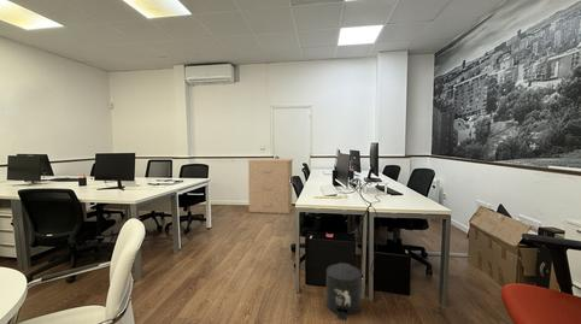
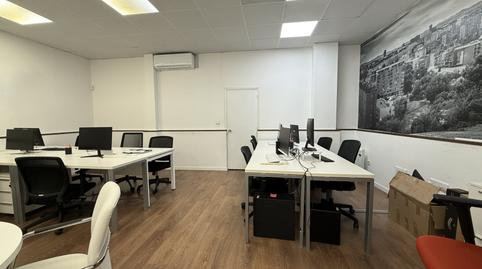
- filing cabinet (271, 184)
- trash bin (342, 287)
